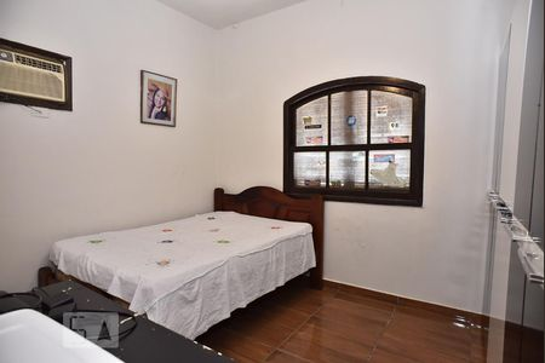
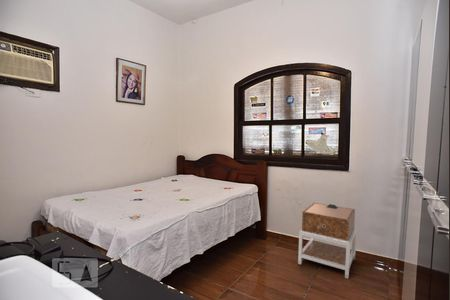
+ nightstand (328, 234)
